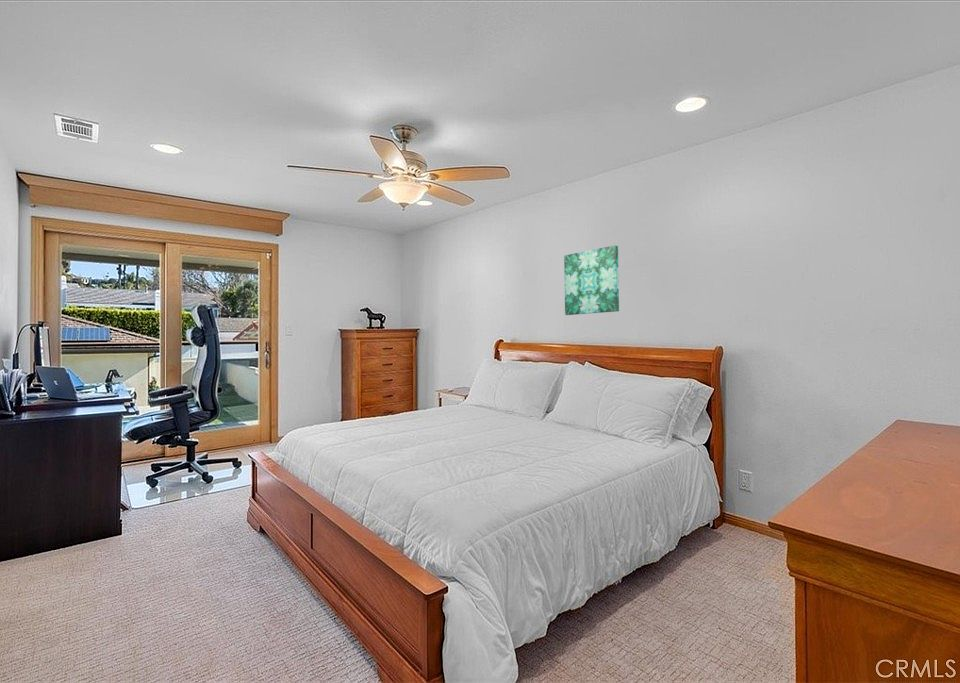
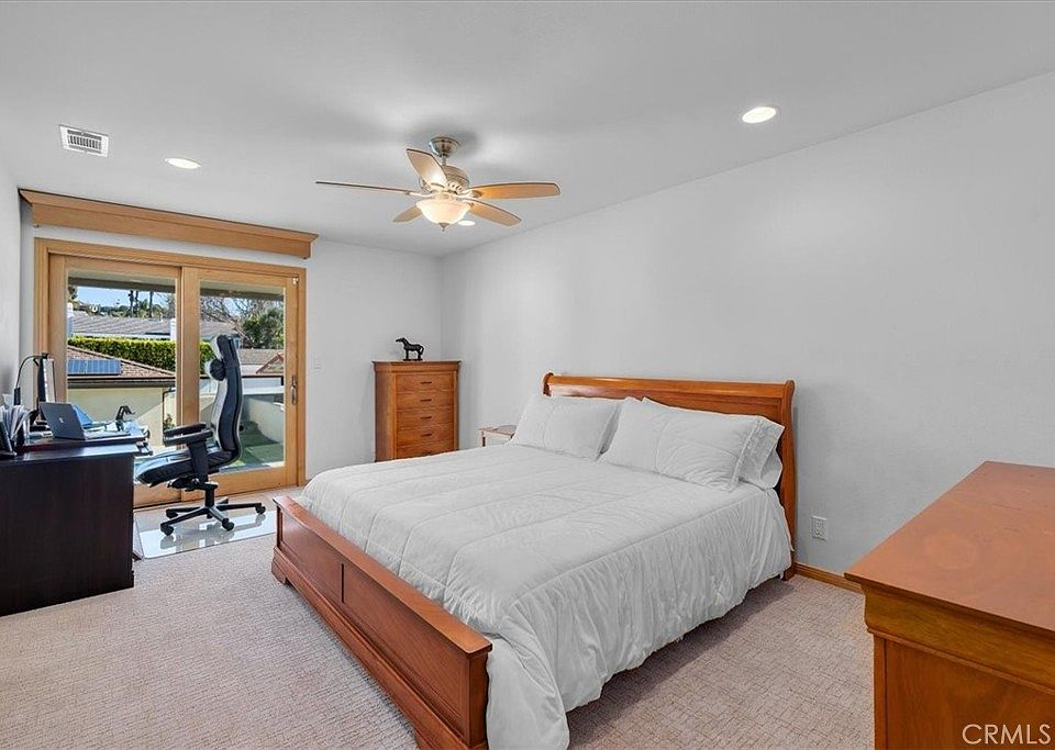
- wall art (590, 282)
